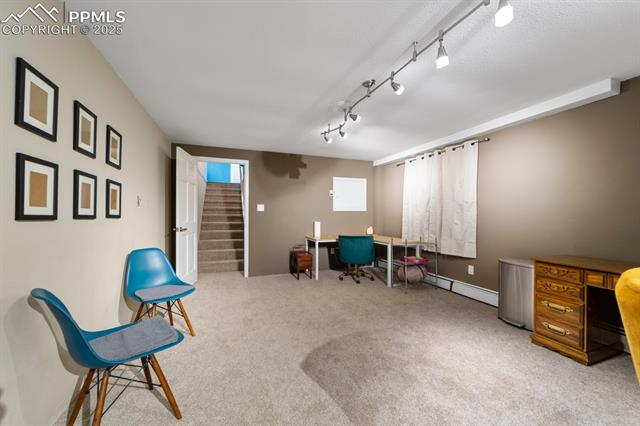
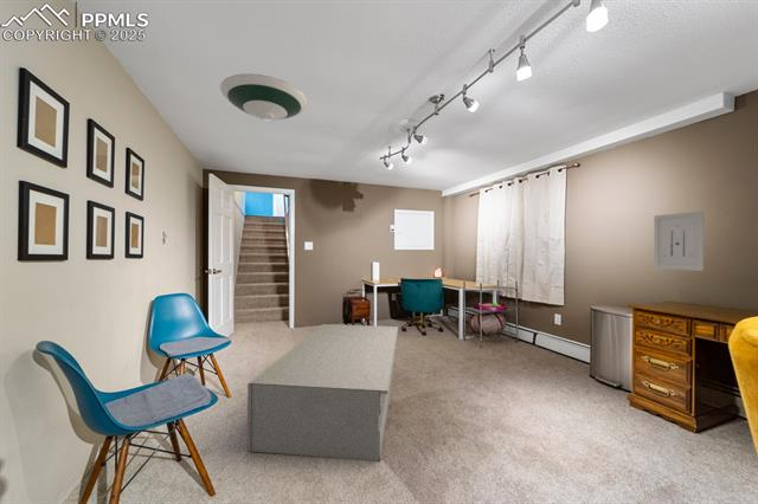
+ coffee table (343, 370)
+ wall art (677, 241)
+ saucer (265, 106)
